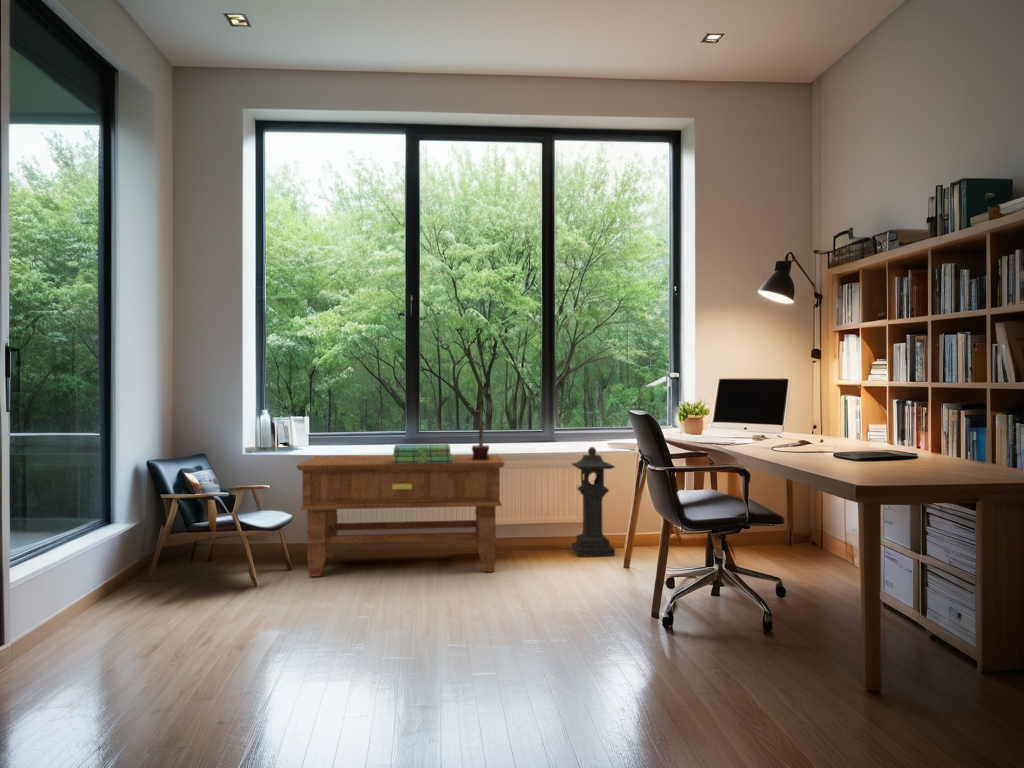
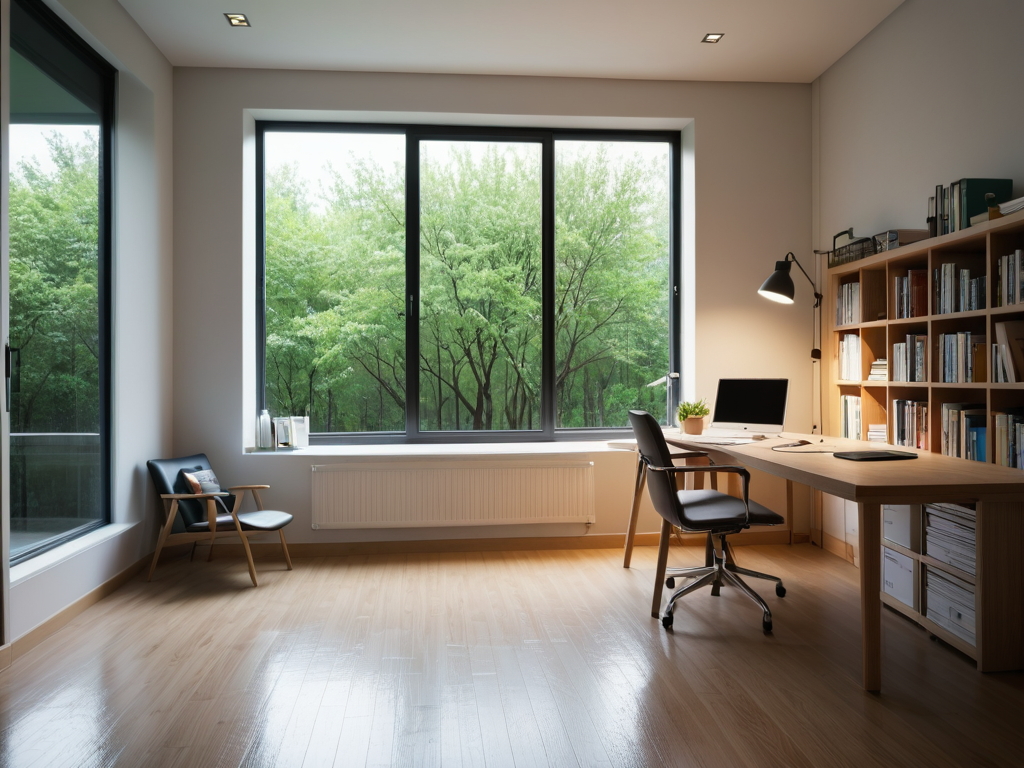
- potted plant (480, 422)
- side table (405, 507)
- stone lantern (592, 499)
- stack of books (422, 453)
